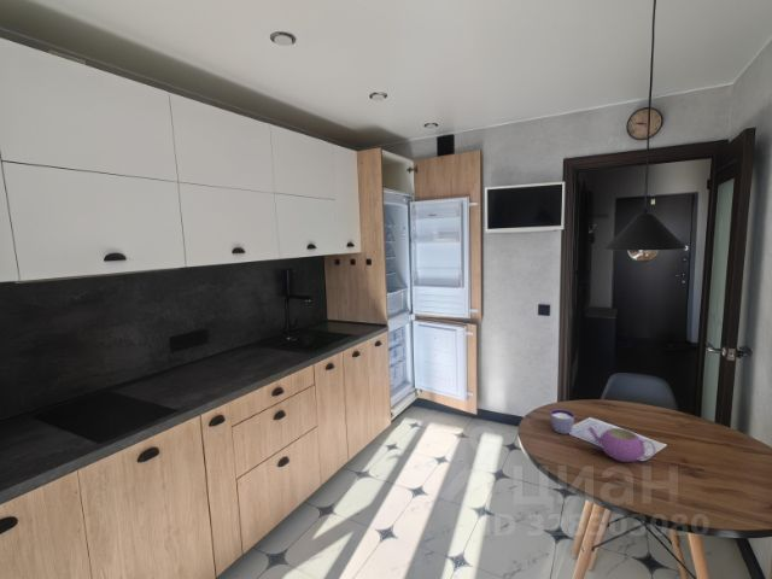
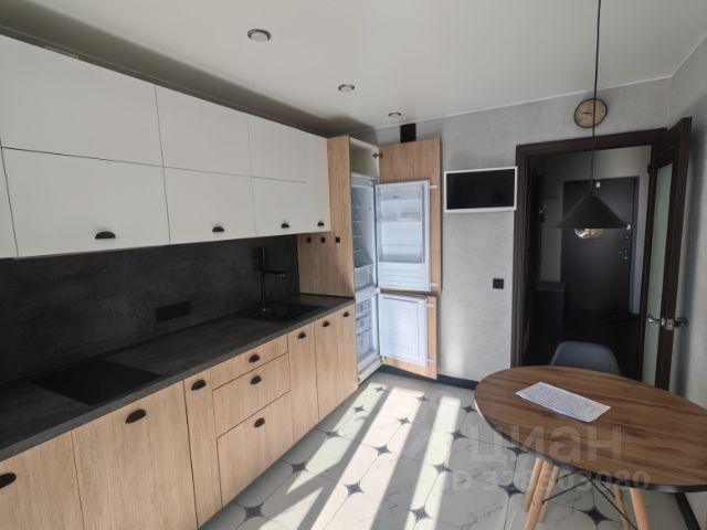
- cup (562, 421)
- teapot (619, 444)
